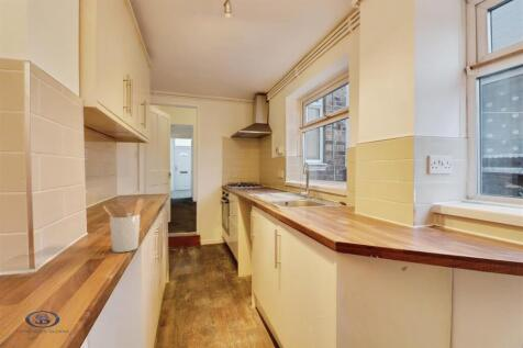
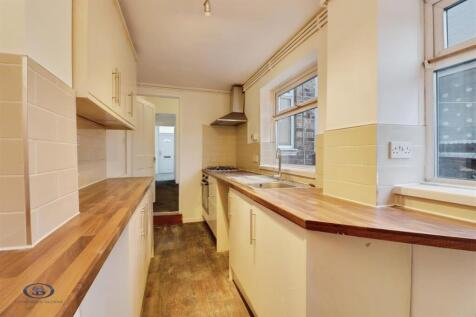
- utensil holder (122, 225)
